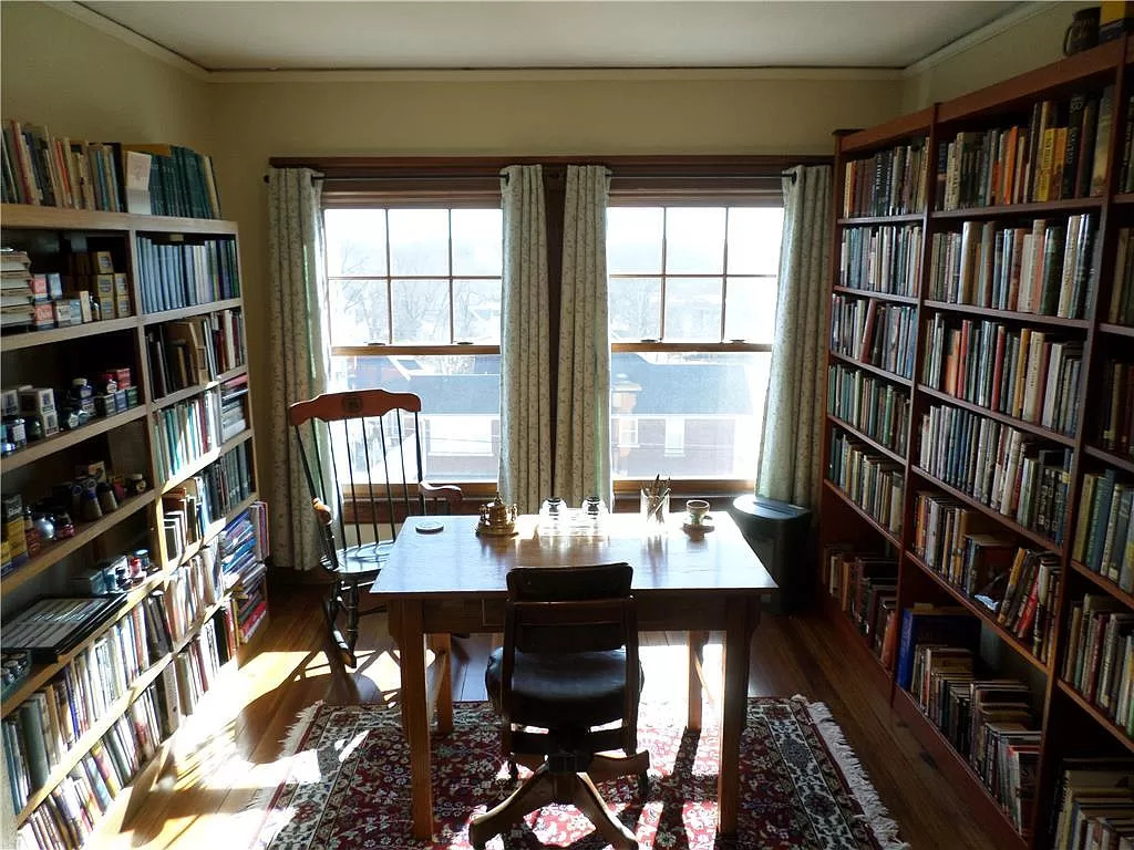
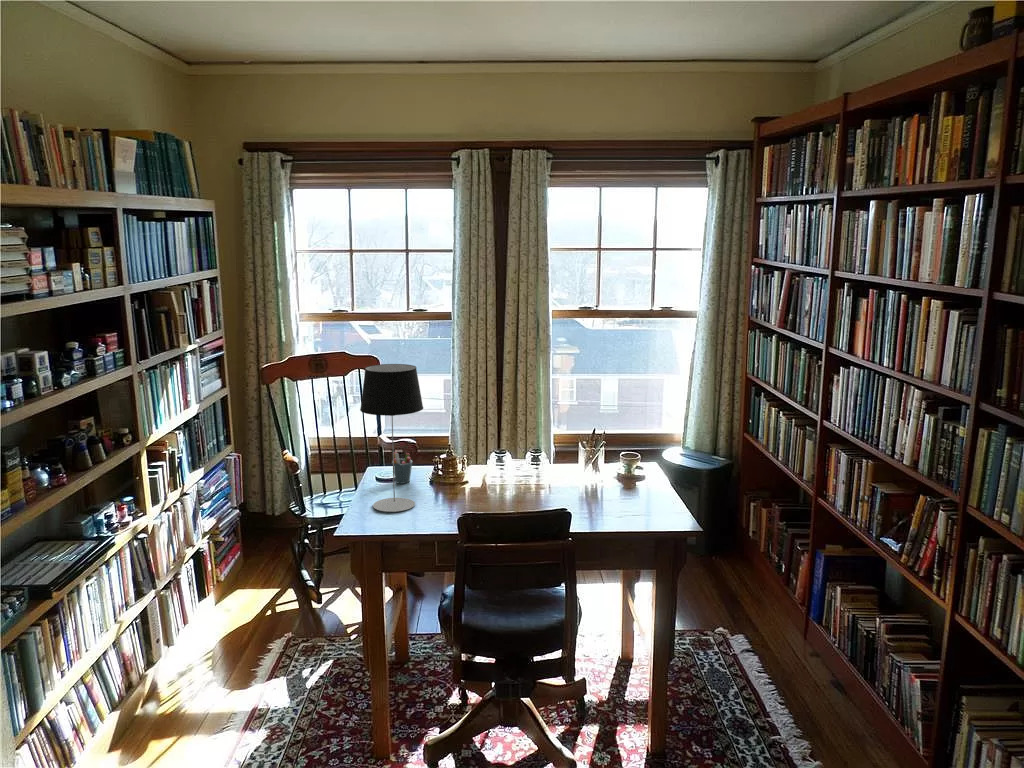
+ pen holder (402, 466)
+ table lamp (392, 437)
